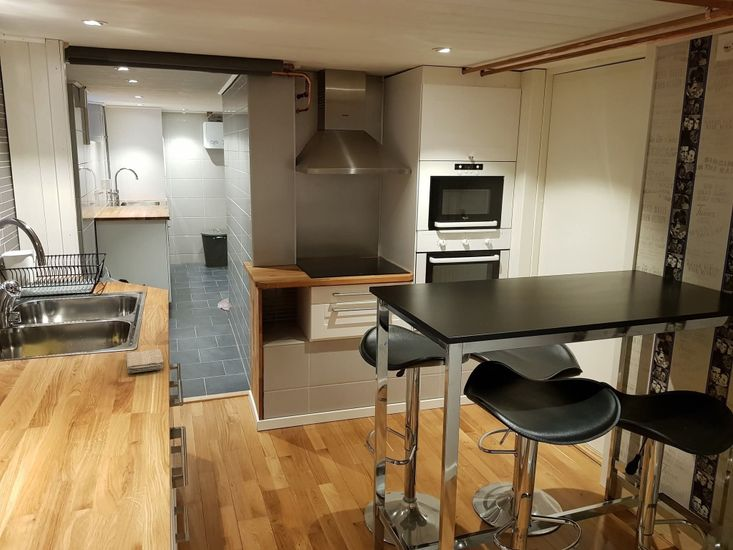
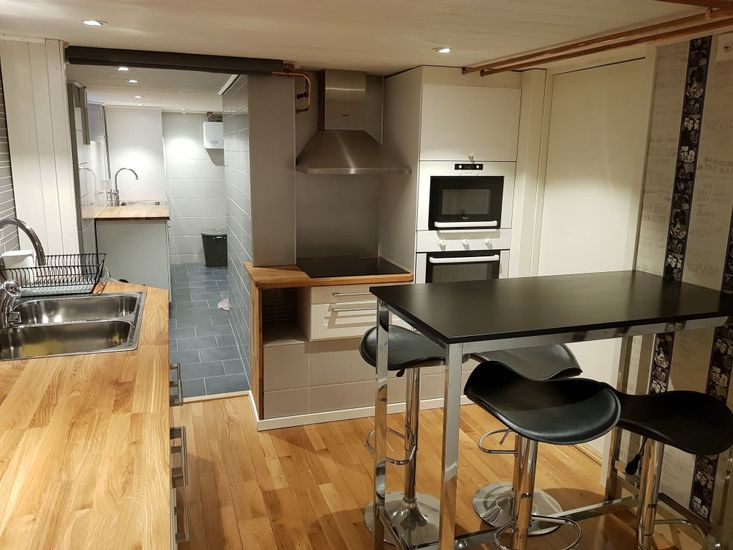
- washcloth (144, 359)
